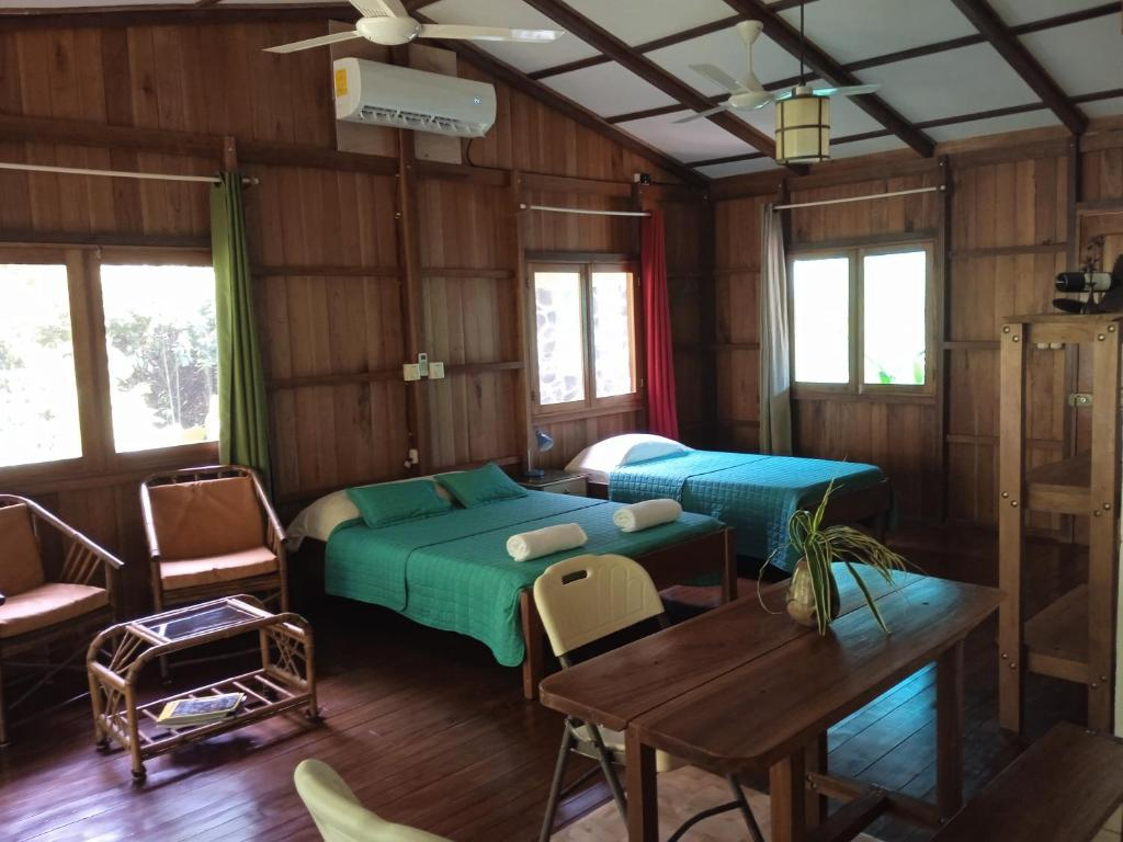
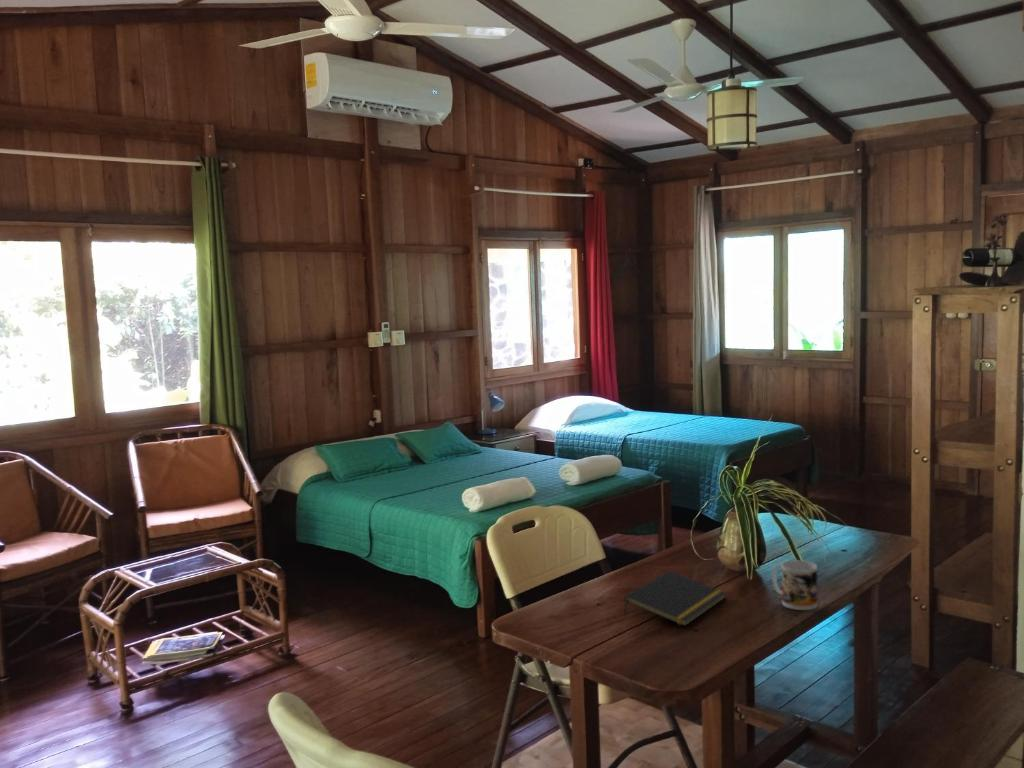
+ notepad (676, 596)
+ mug (793, 582)
